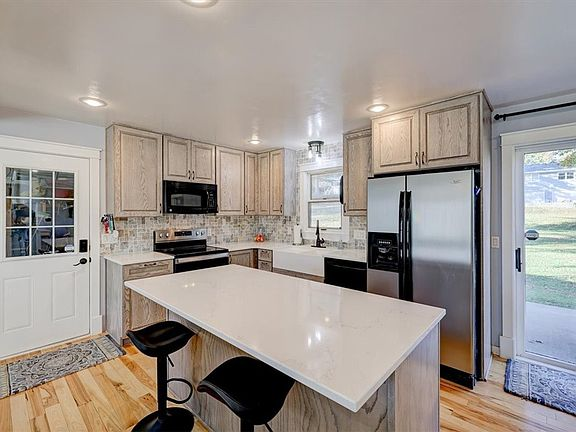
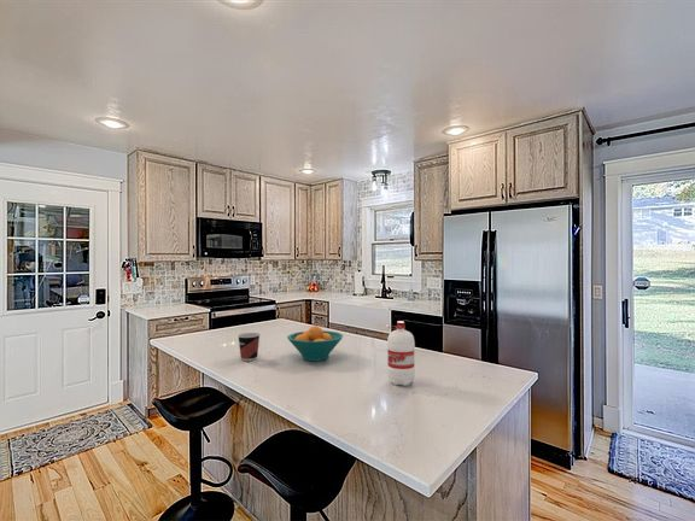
+ fruit bowl (315, 341)
+ water bottle (401, 351)
+ cup (249, 346)
